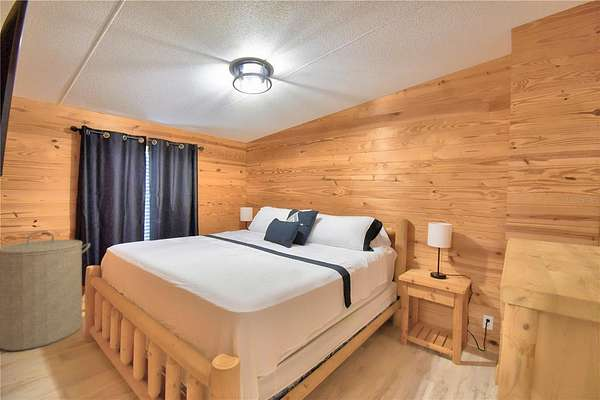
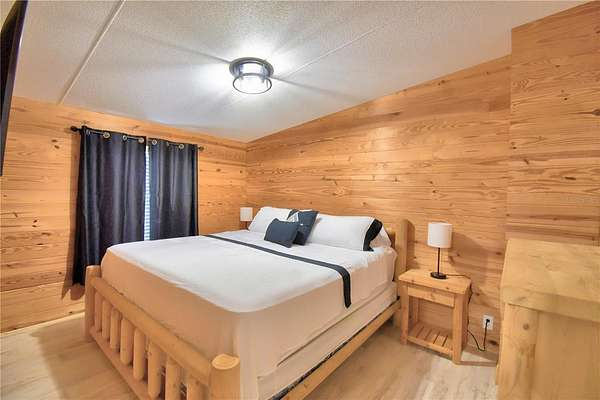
- laundry hamper (42, 282)
